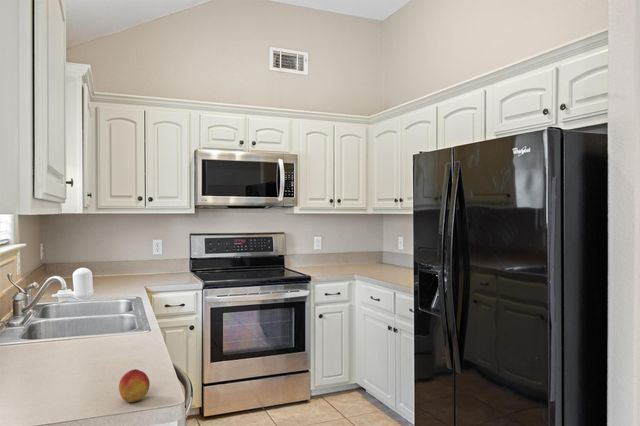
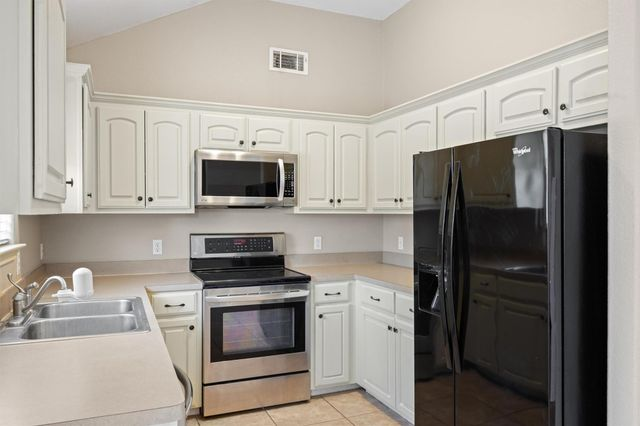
- peach (134, 384)
